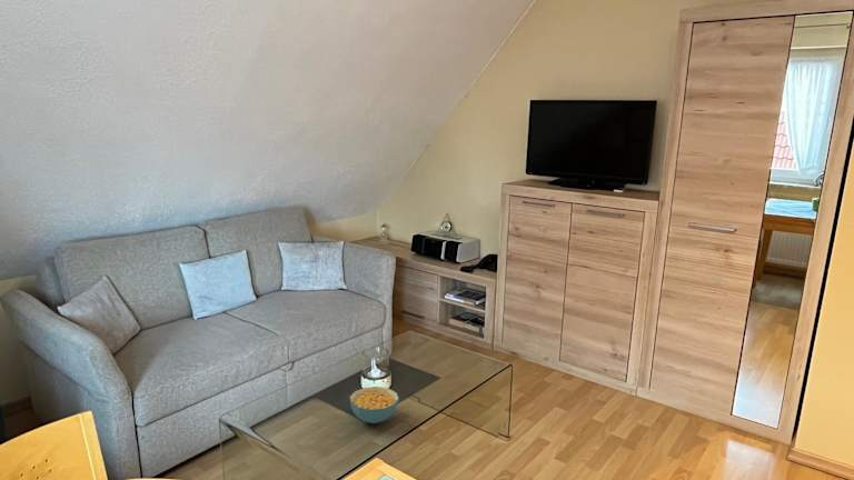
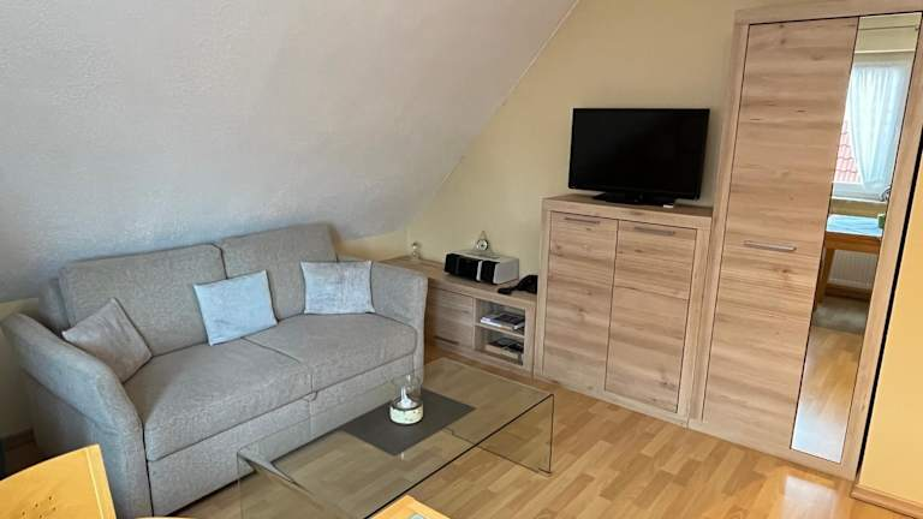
- cereal bowl (374, 408)
